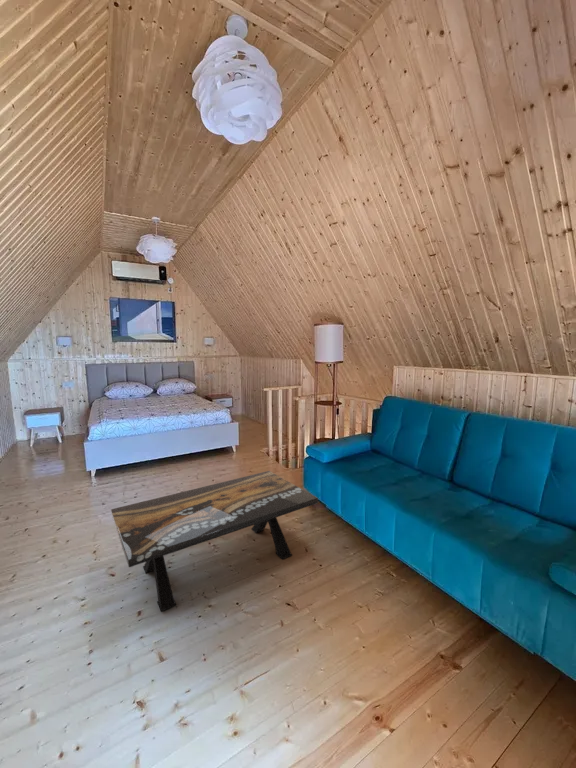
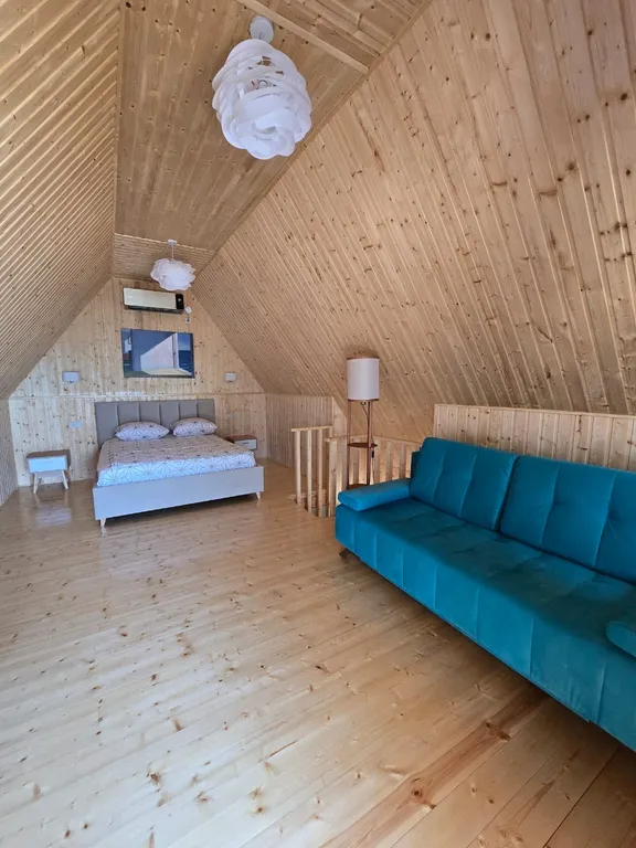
- coffee table (218, 532)
